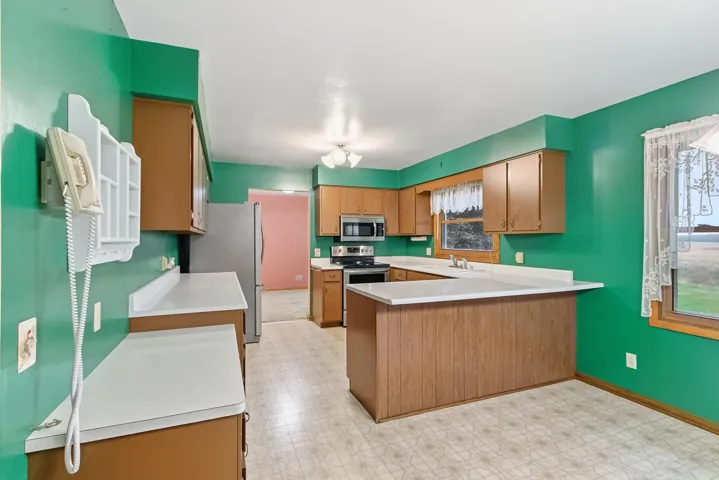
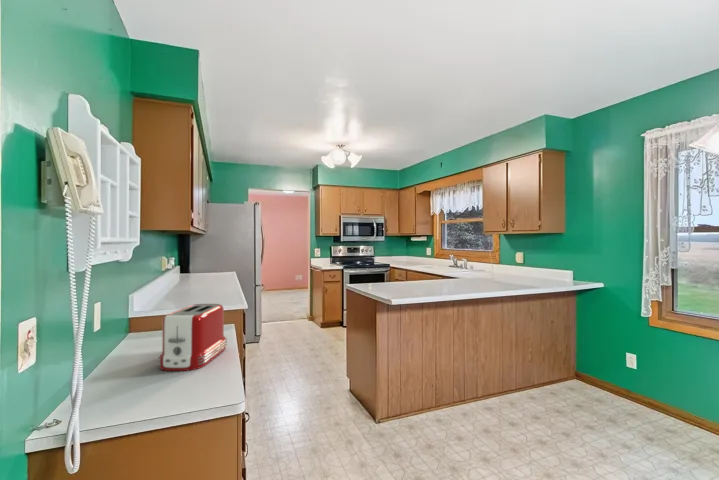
+ toaster (195, 333)
